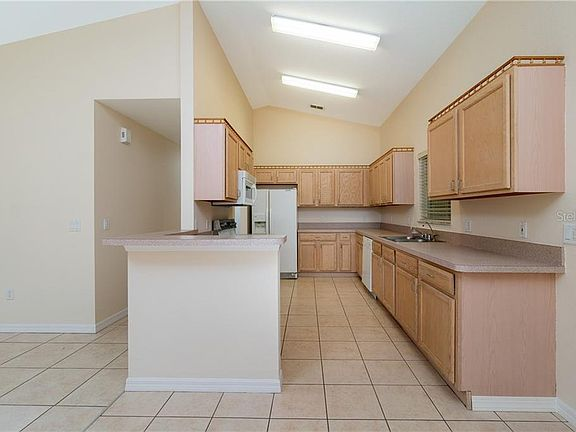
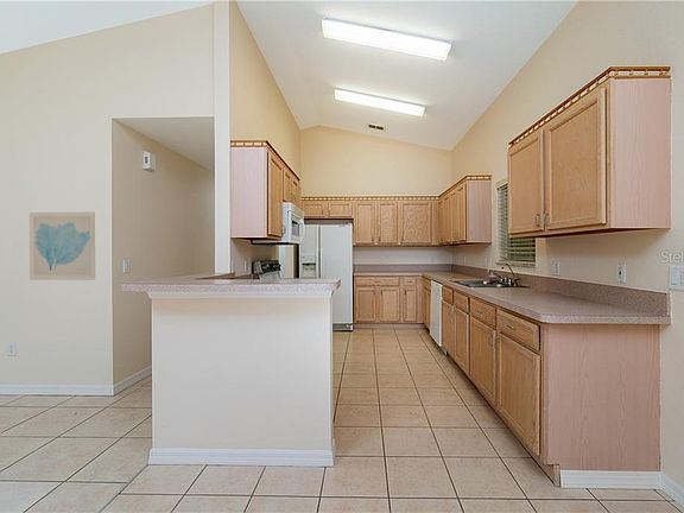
+ wall art (62, 246)
